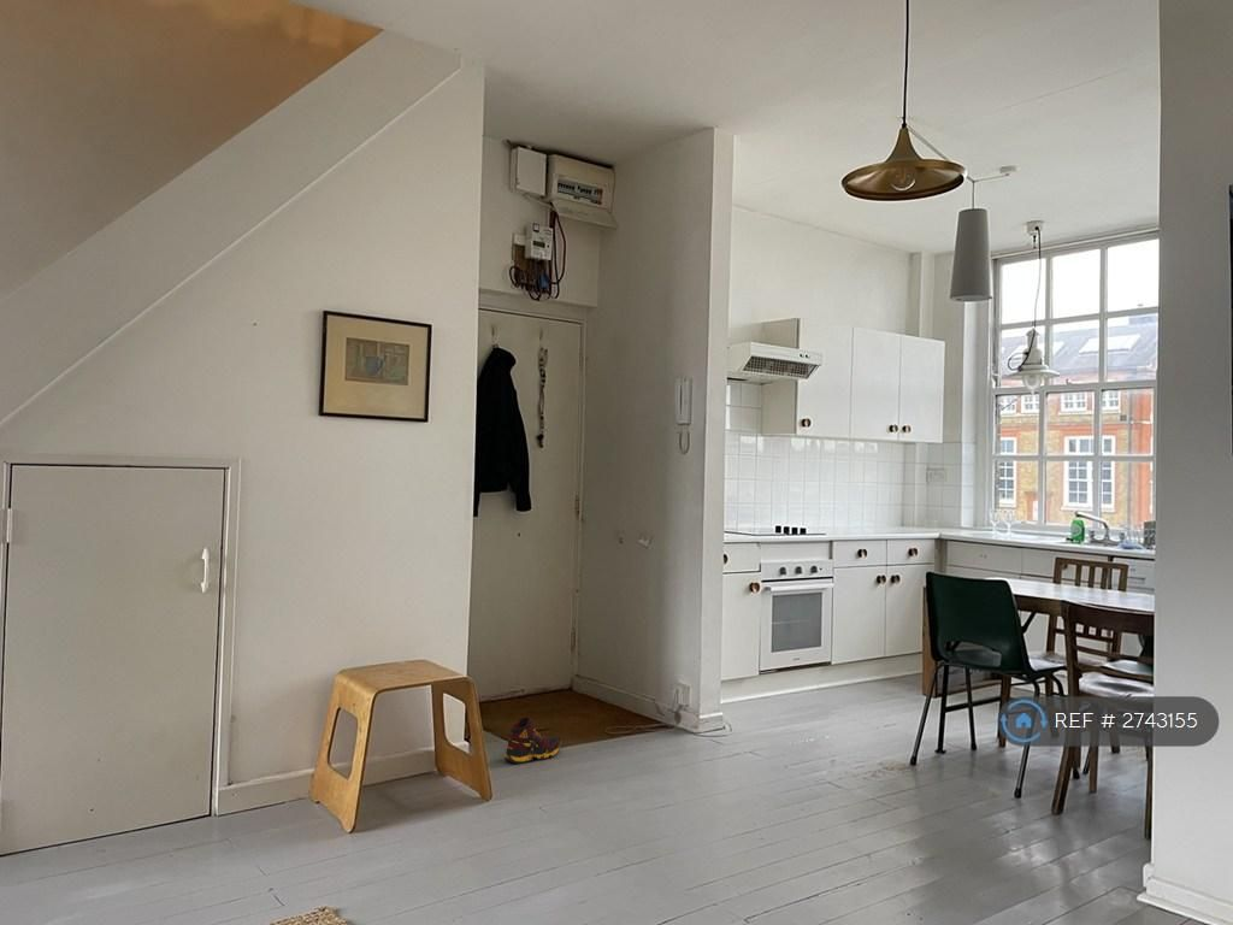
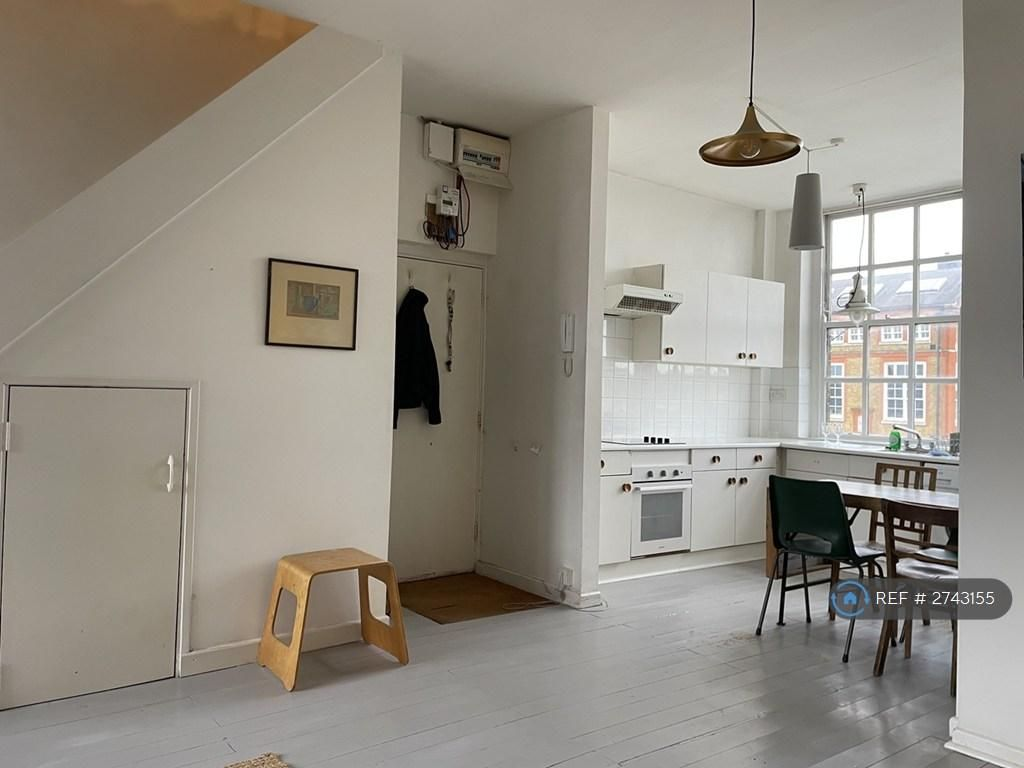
- shoe (533, 736)
